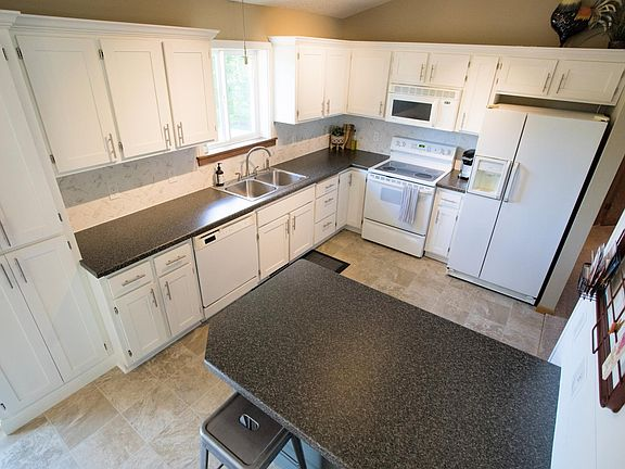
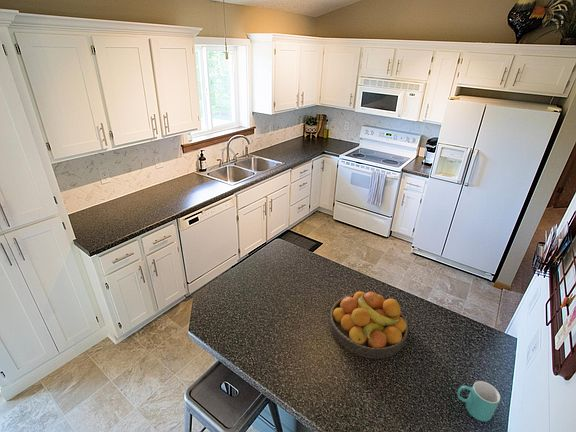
+ fruit bowl (369, 314)
+ mug (476, 398)
